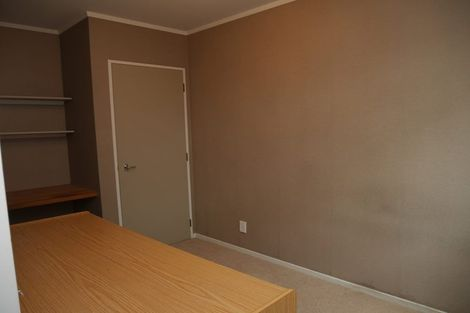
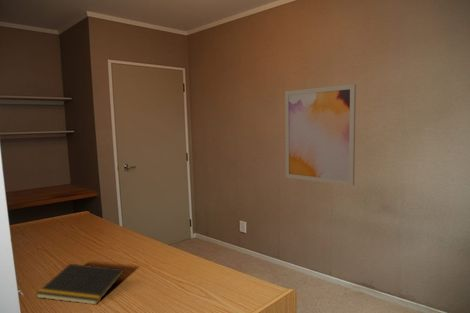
+ notepad (81, 282)
+ wall art (317, 135)
